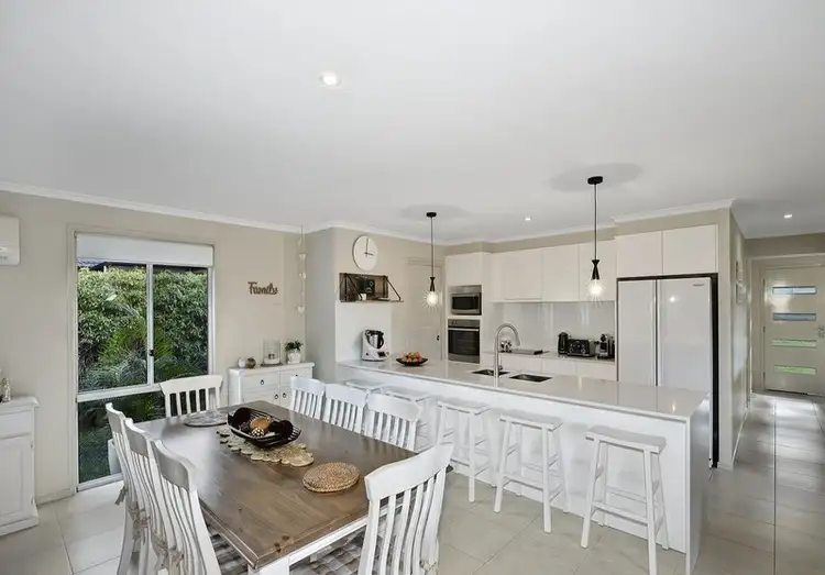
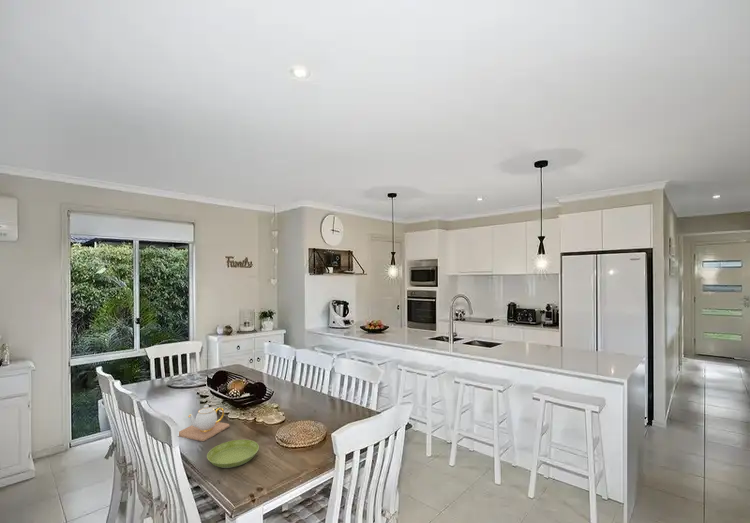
+ saucer (233, 454)
+ teapot (203, 417)
